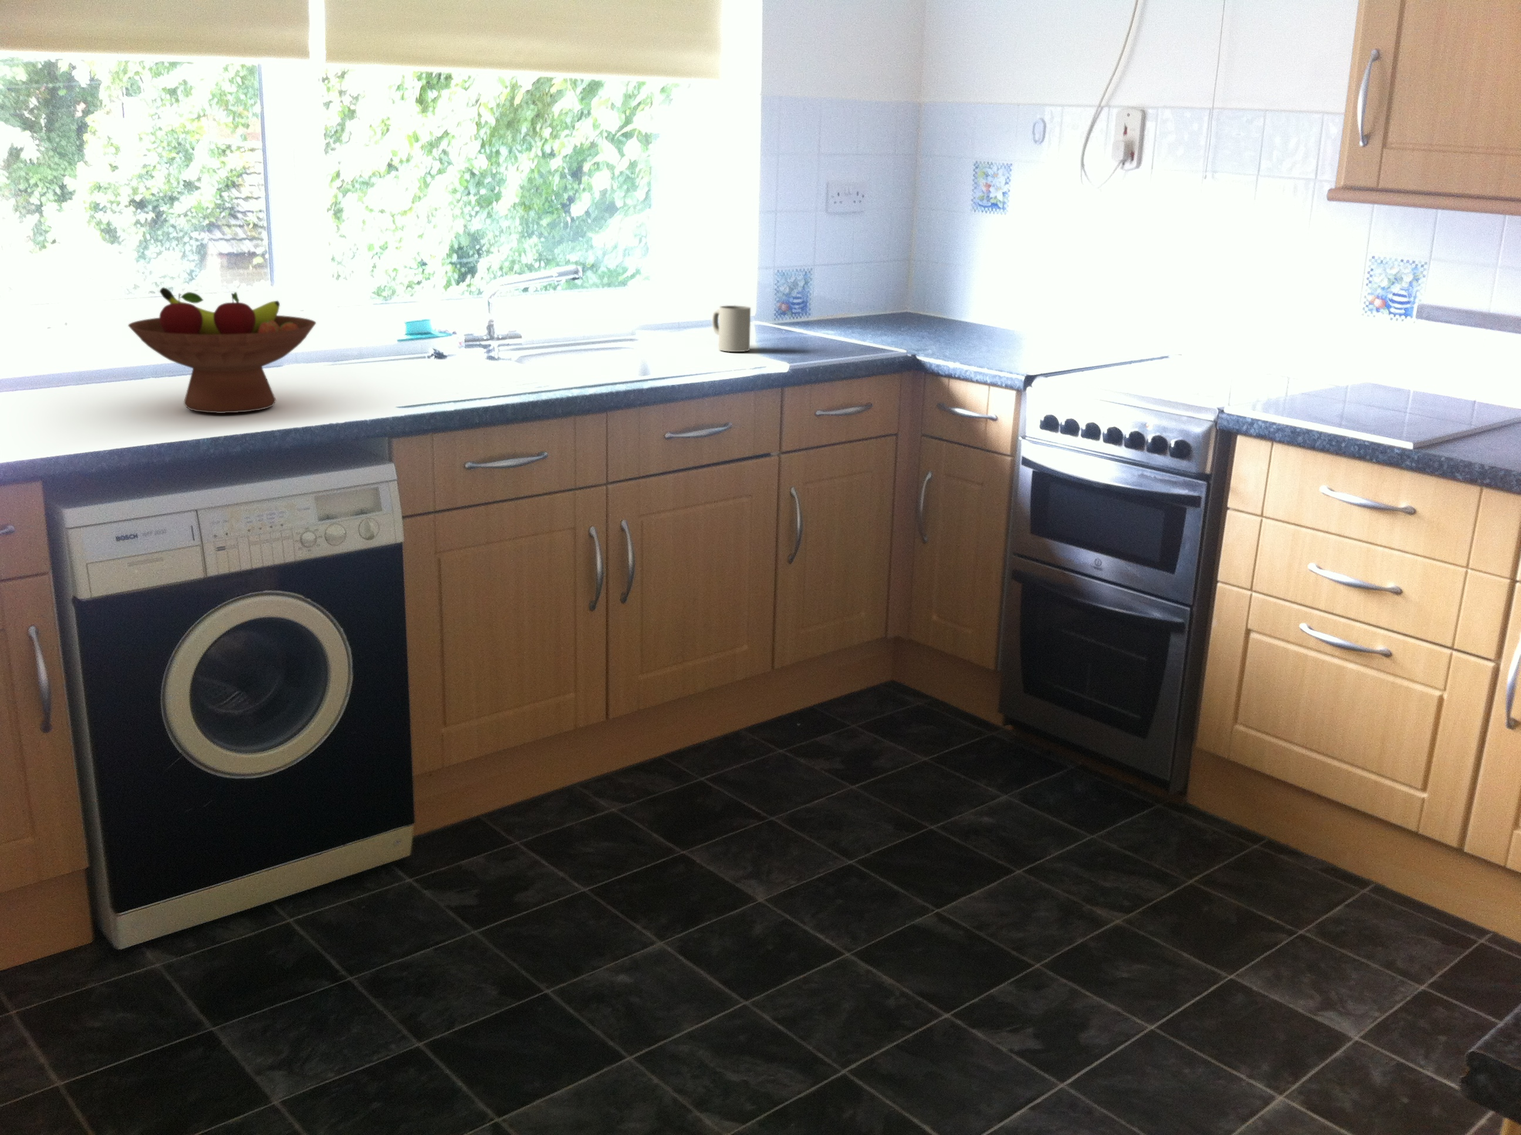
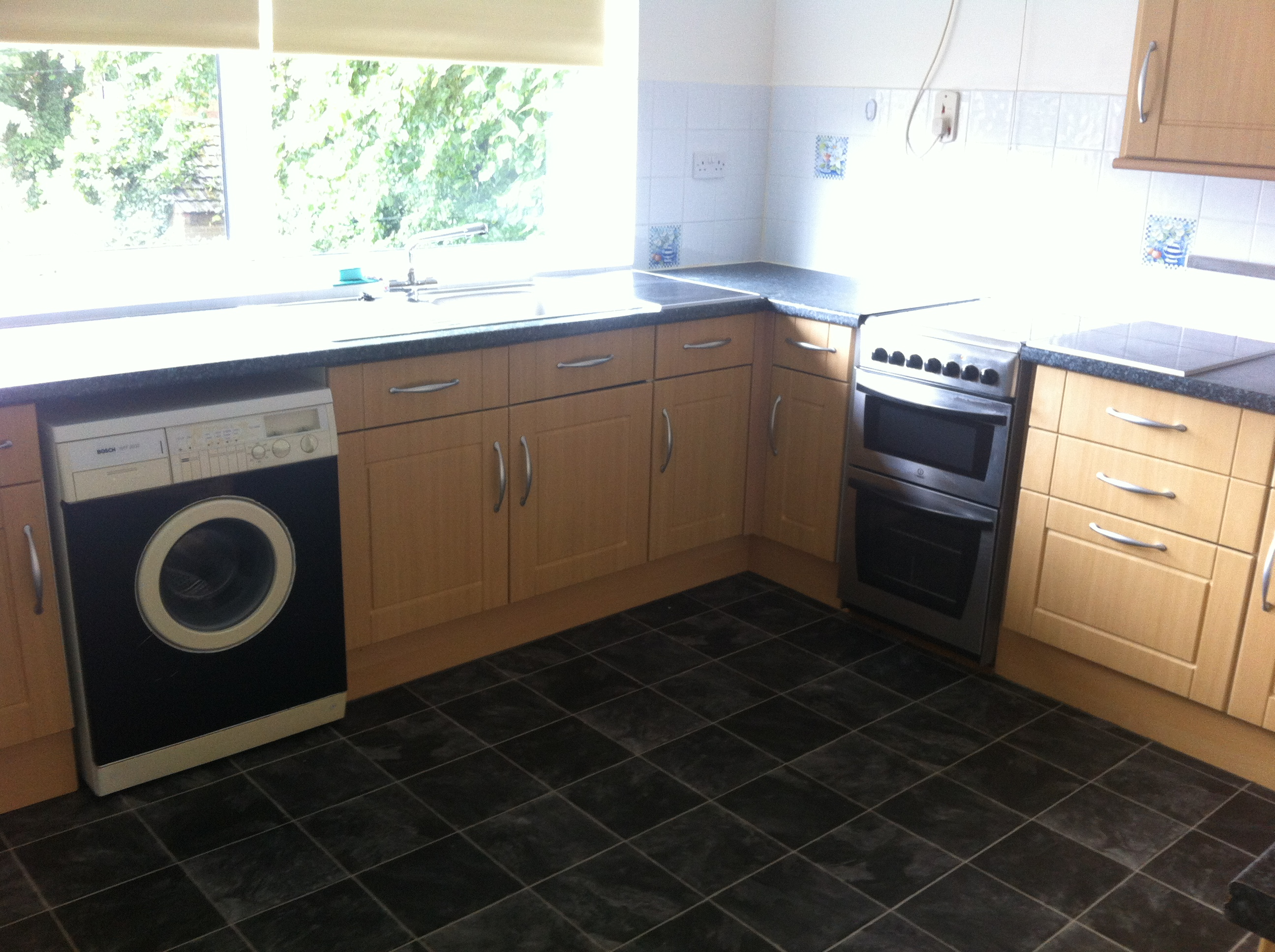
- mug (729, 327)
- fruit bowl (225, 349)
